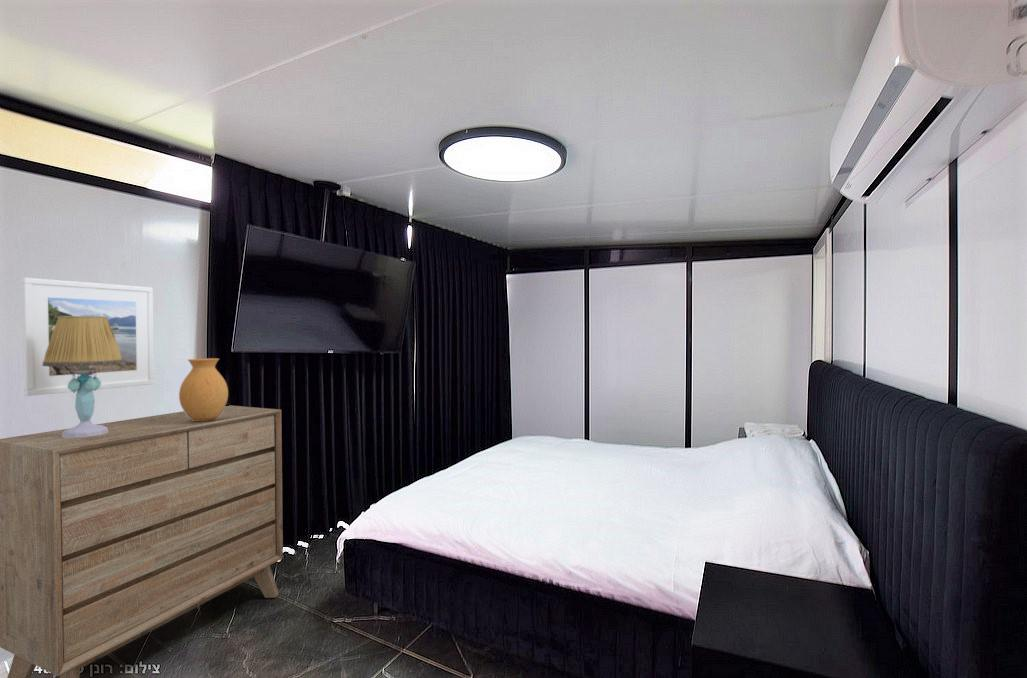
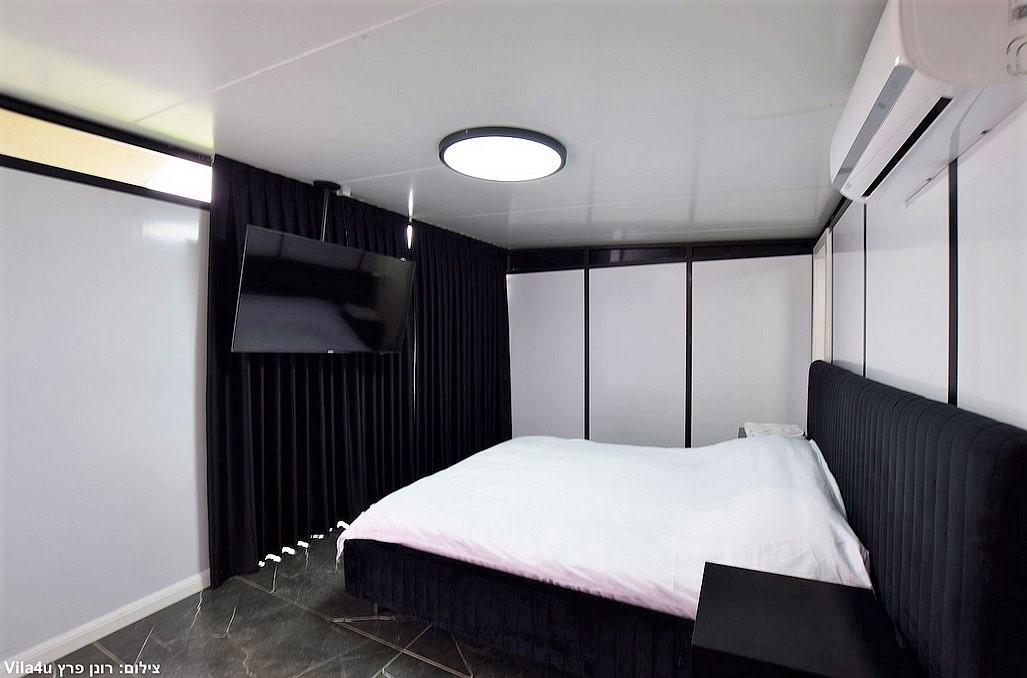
- dresser (161, 529)
- table lamp (84, 374)
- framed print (111, 328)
- vase (204, 389)
